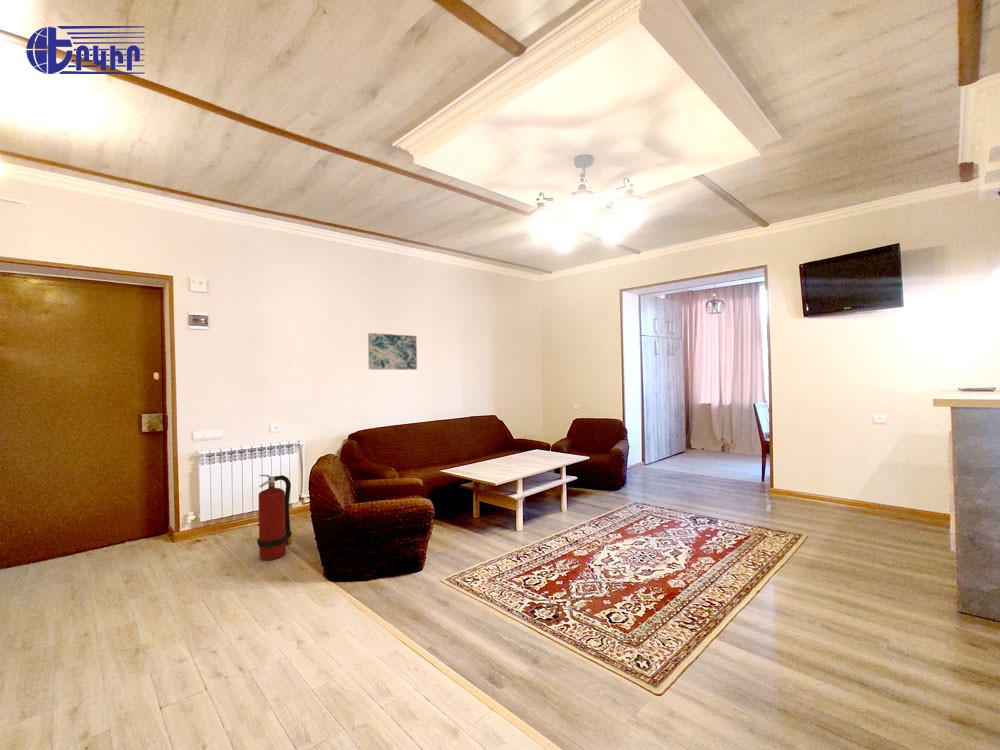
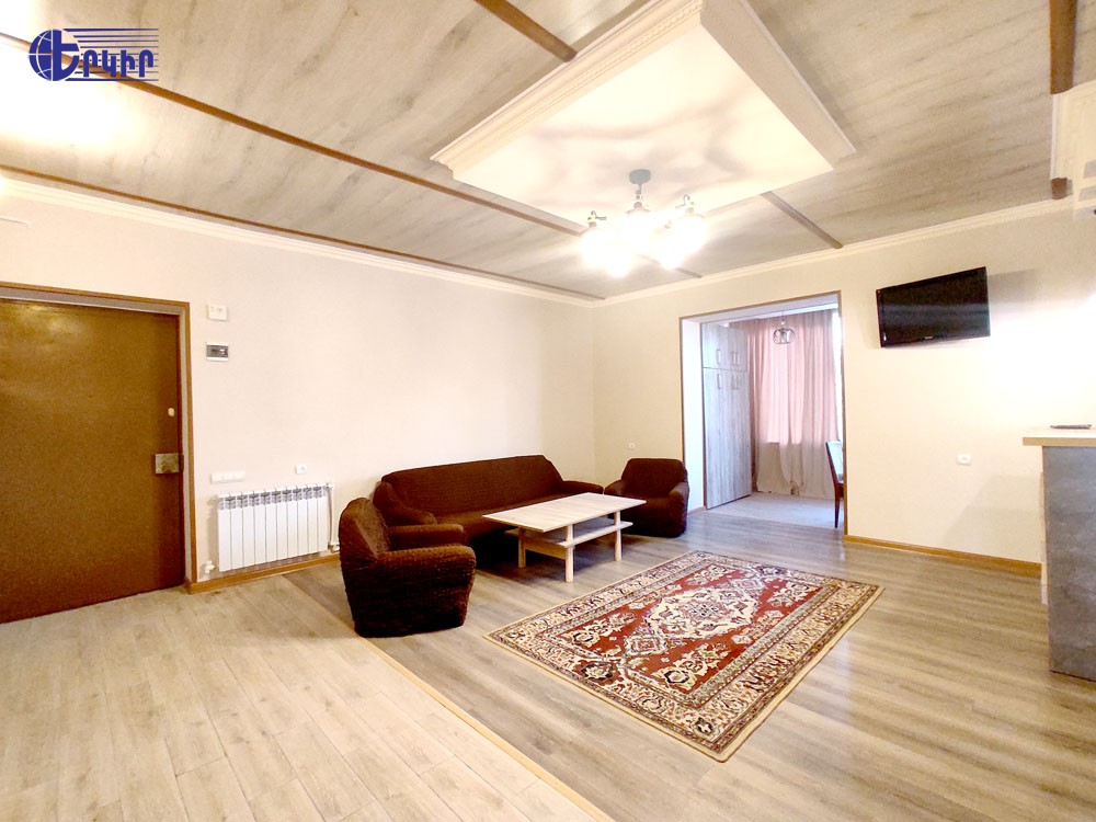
- fire extinguisher (275, 512)
- wall art (393, 352)
